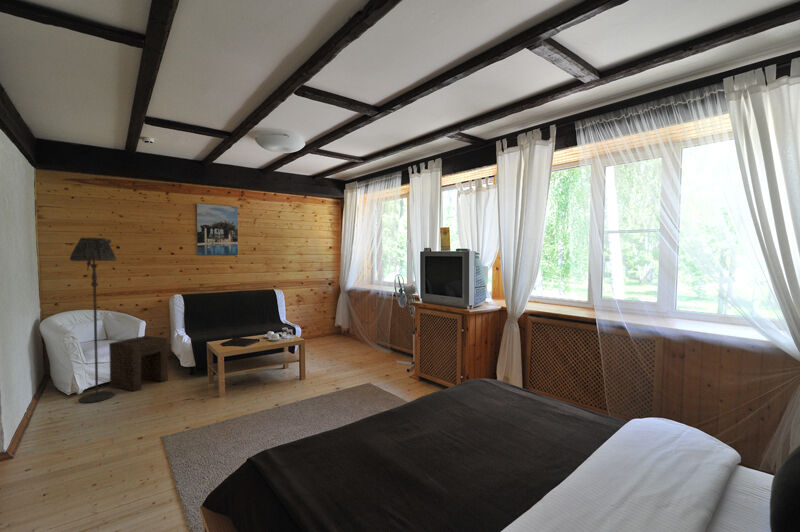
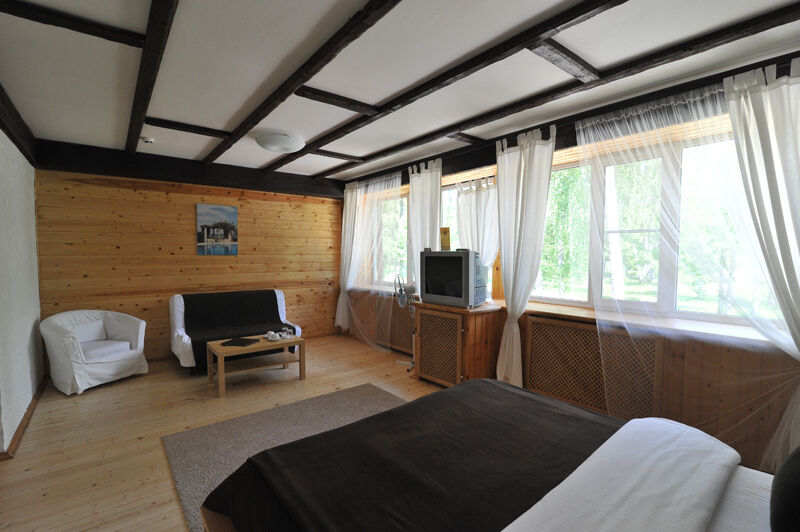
- stool (139, 361)
- floor lamp (95, 318)
